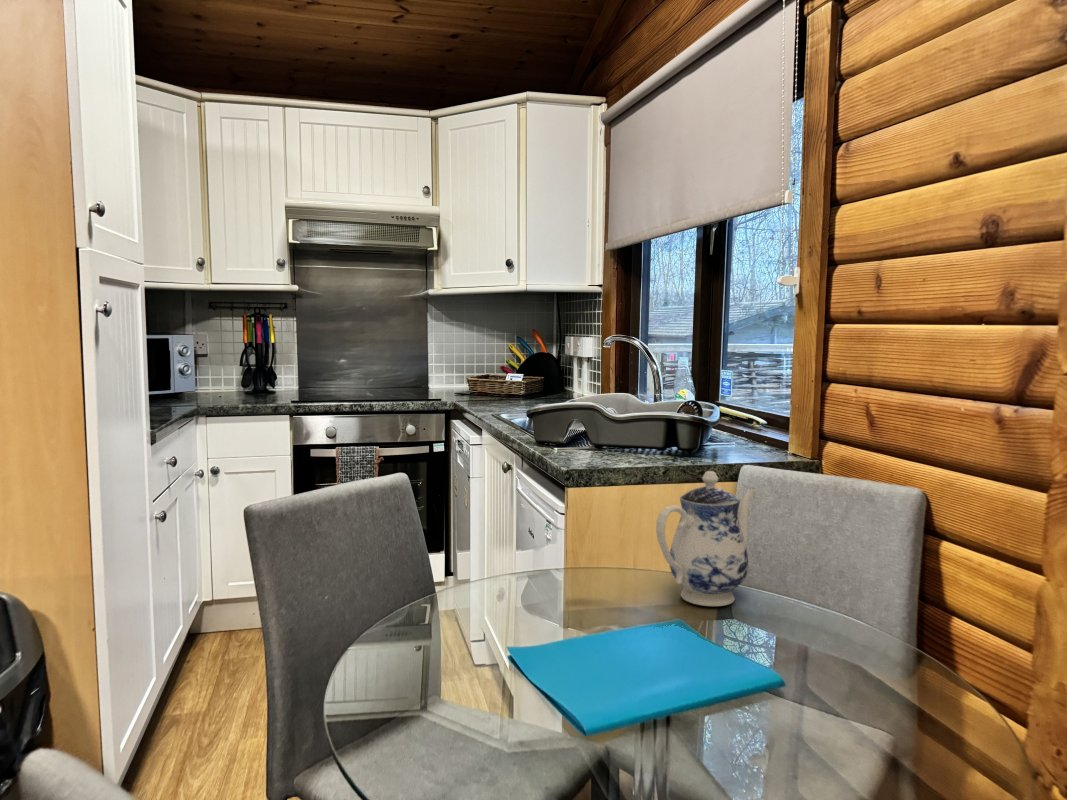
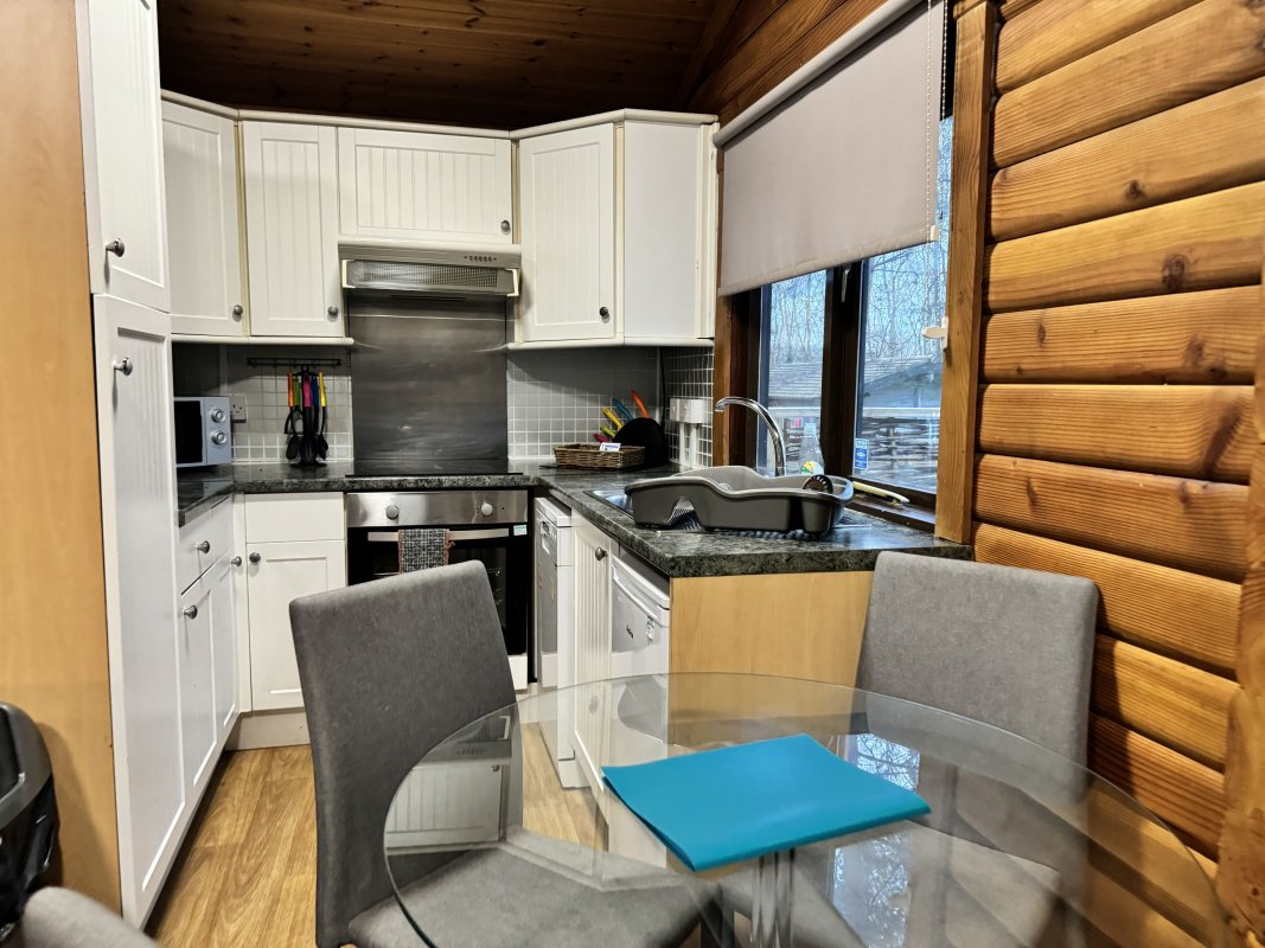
- teapot (708, 534)
